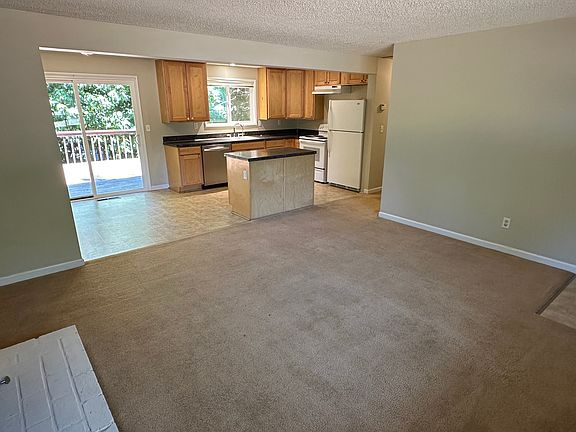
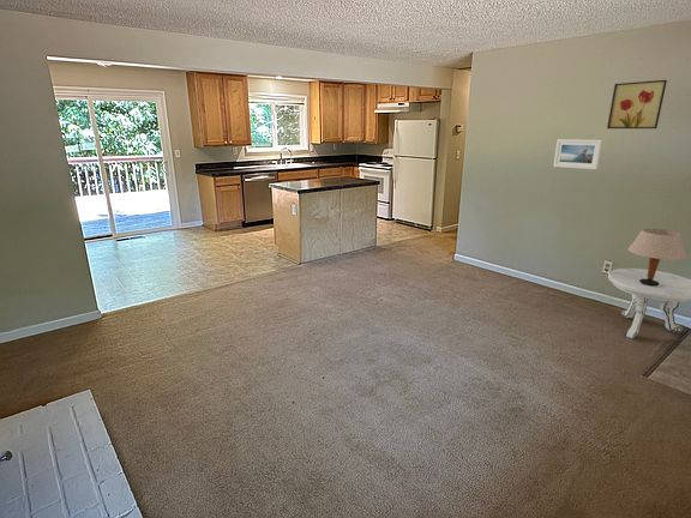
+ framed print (576, 153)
+ table lamp (654, 258)
+ side table (645, 305)
+ wall art (635, 106)
